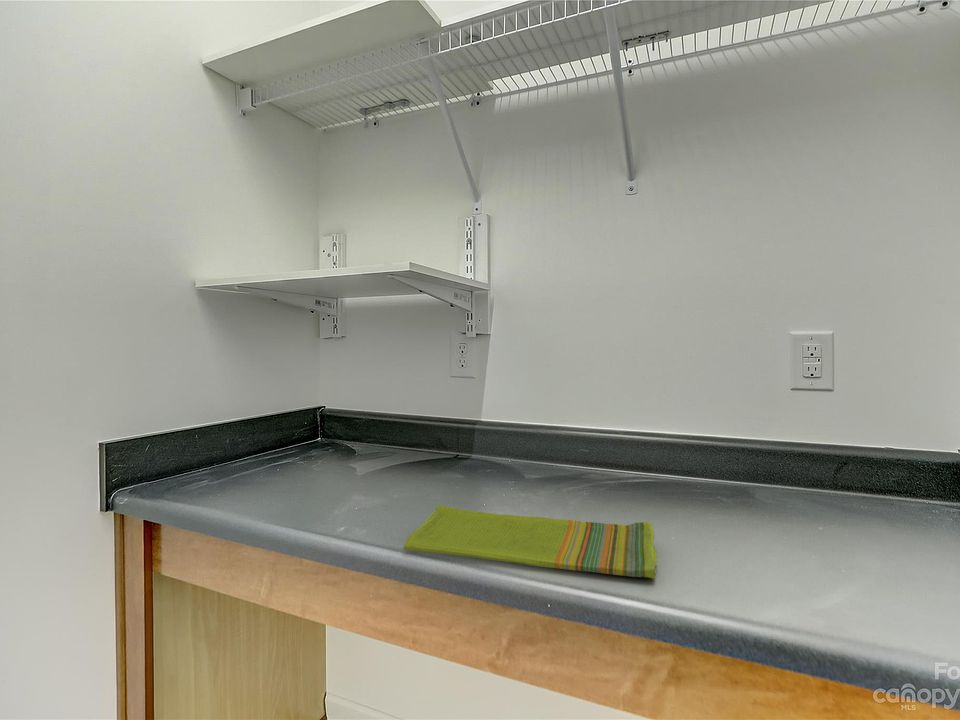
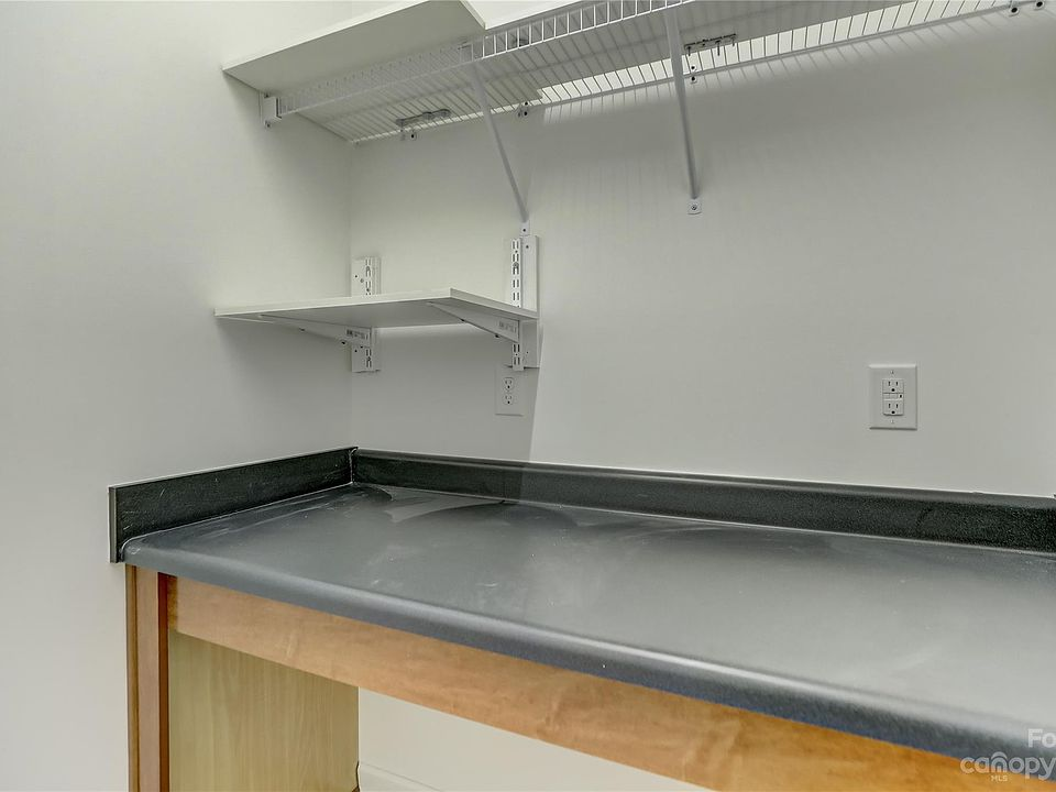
- dish towel (531, 536)
